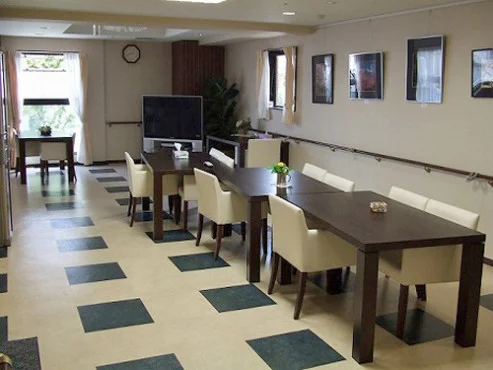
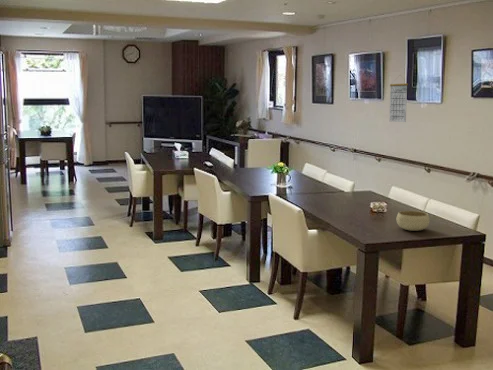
+ calendar (398, 98)
+ bowl (412, 221)
